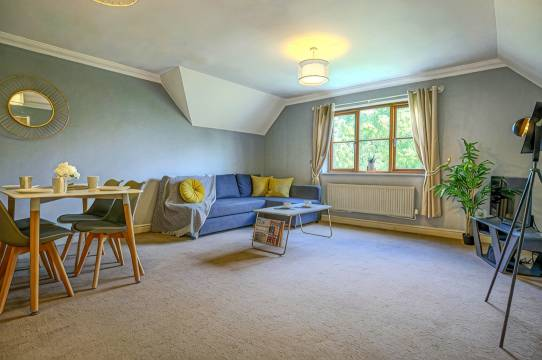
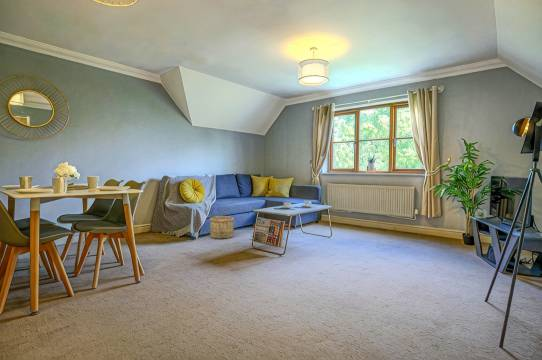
+ wooden bucket (221, 227)
